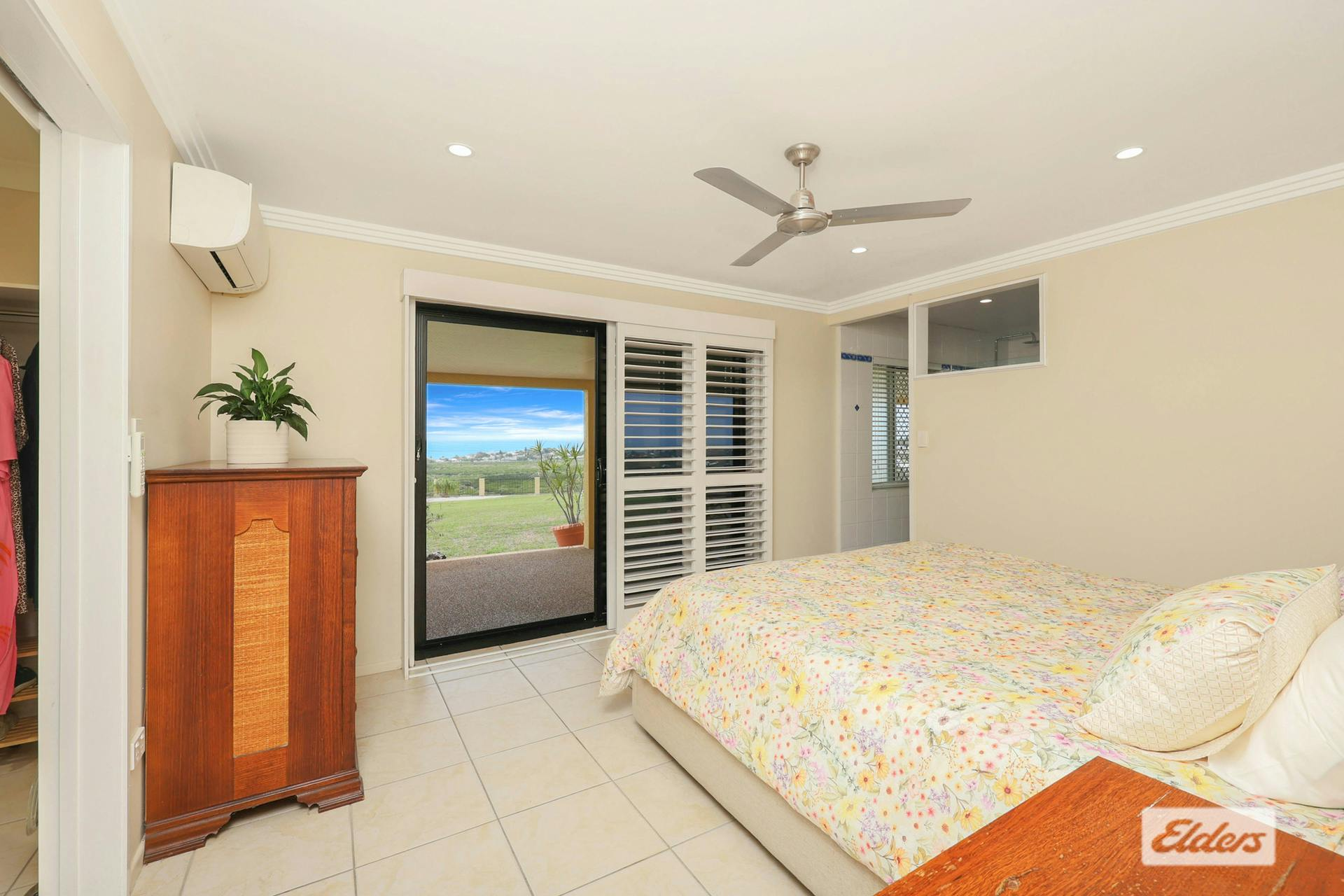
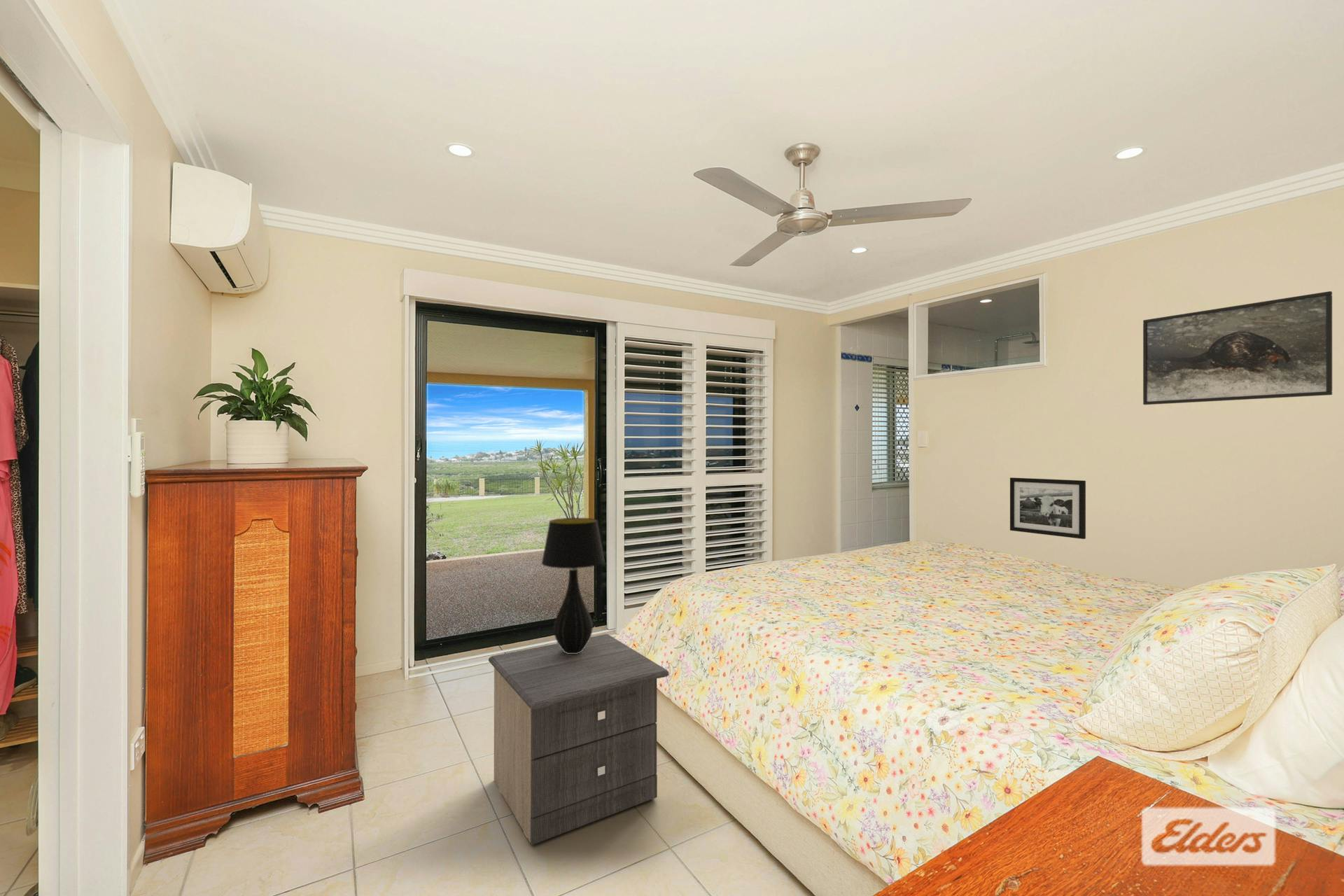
+ table lamp (573, 585)
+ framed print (1228, 354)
+ nightstand (576, 728)
+ picture frame (1046, 506)
